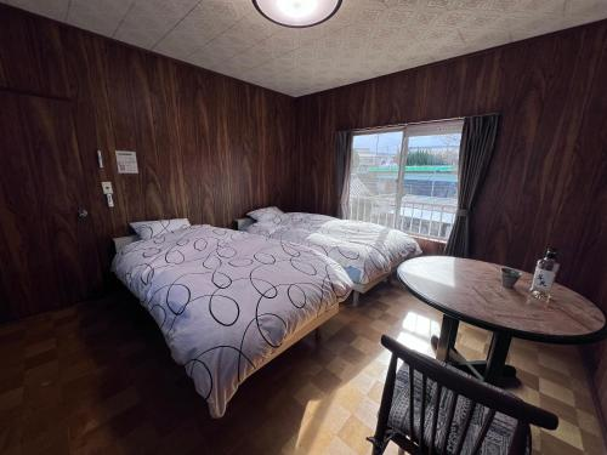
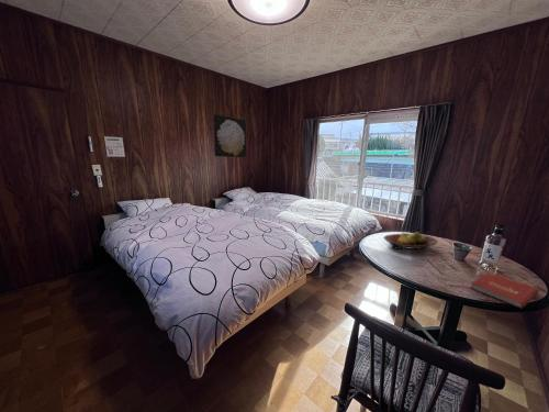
+ wall art (231, 137)
+ fruit bowl (410, 240)
+ book (504, 288)
